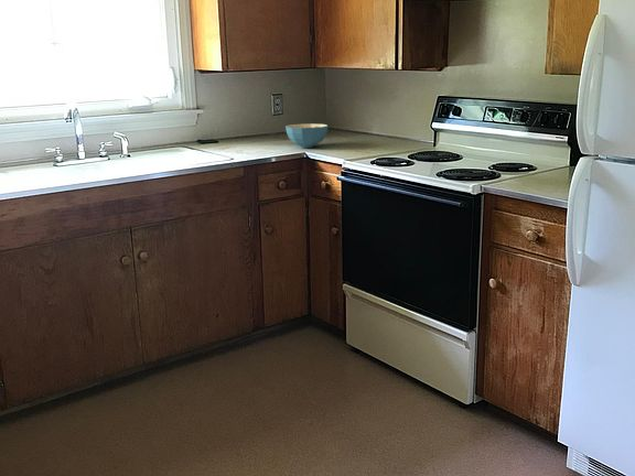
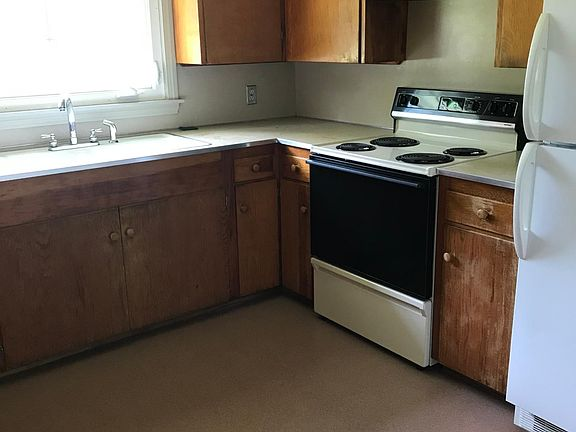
- cereal bowl (306, 136)
